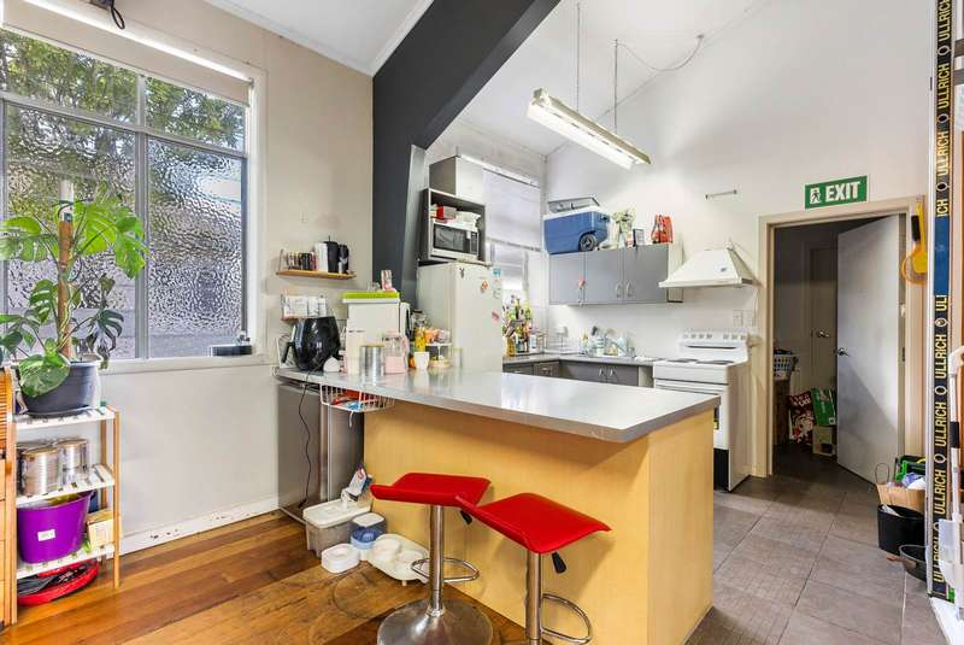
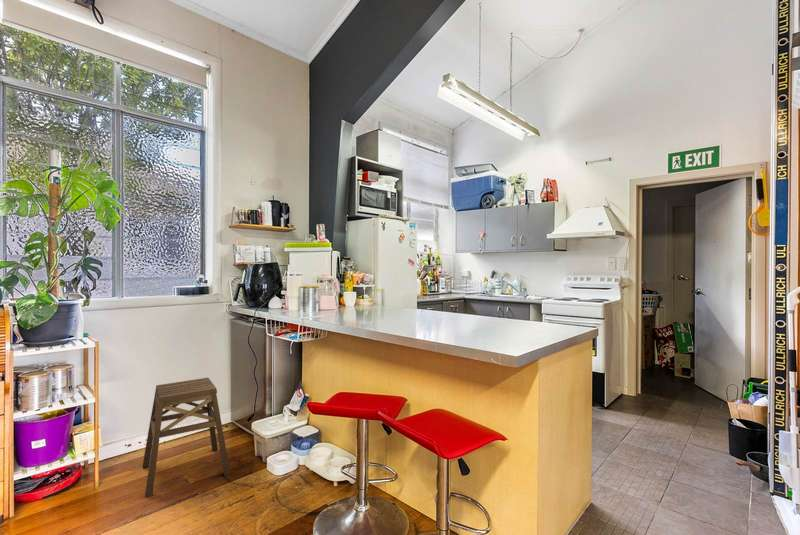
+ stool (185, 428)
